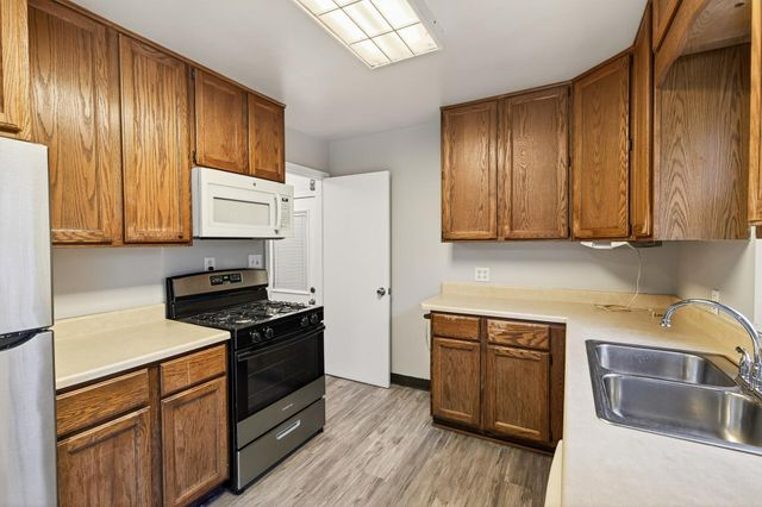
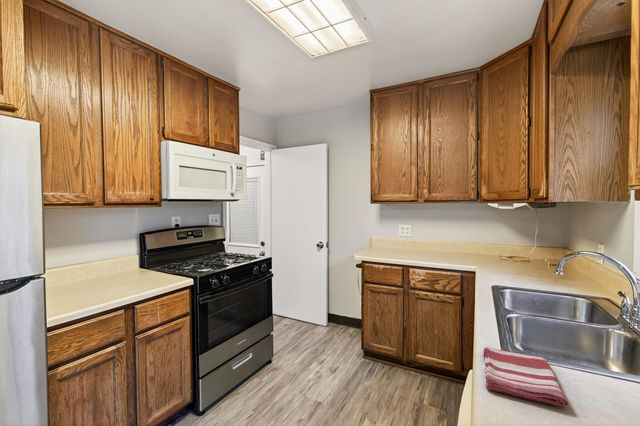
+ dish towel (518, 370)
